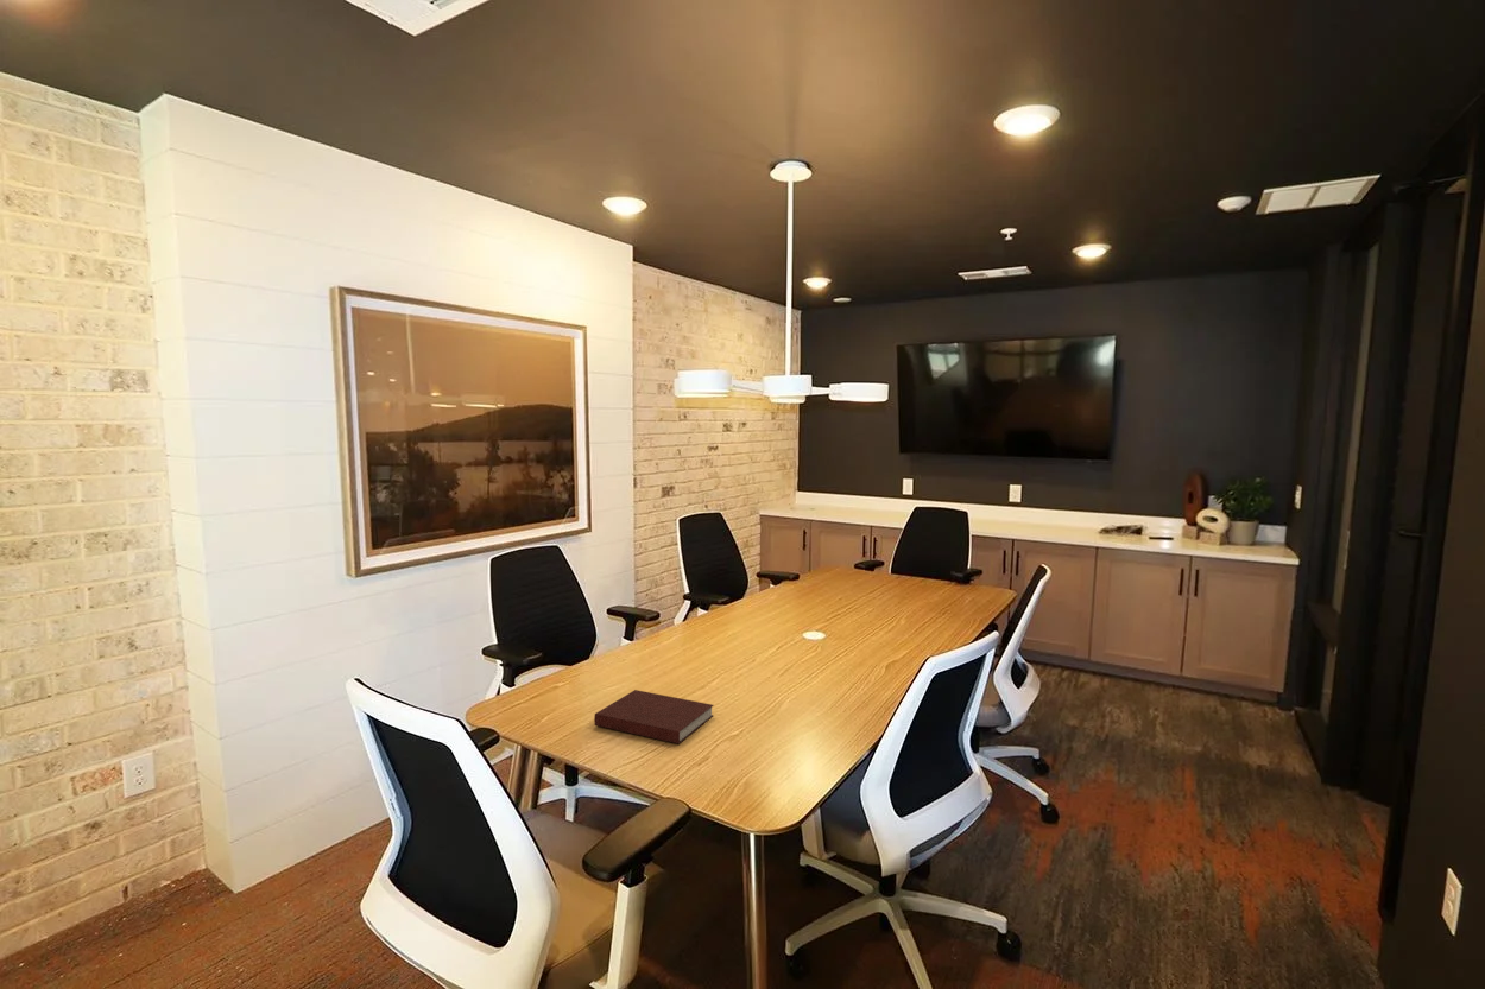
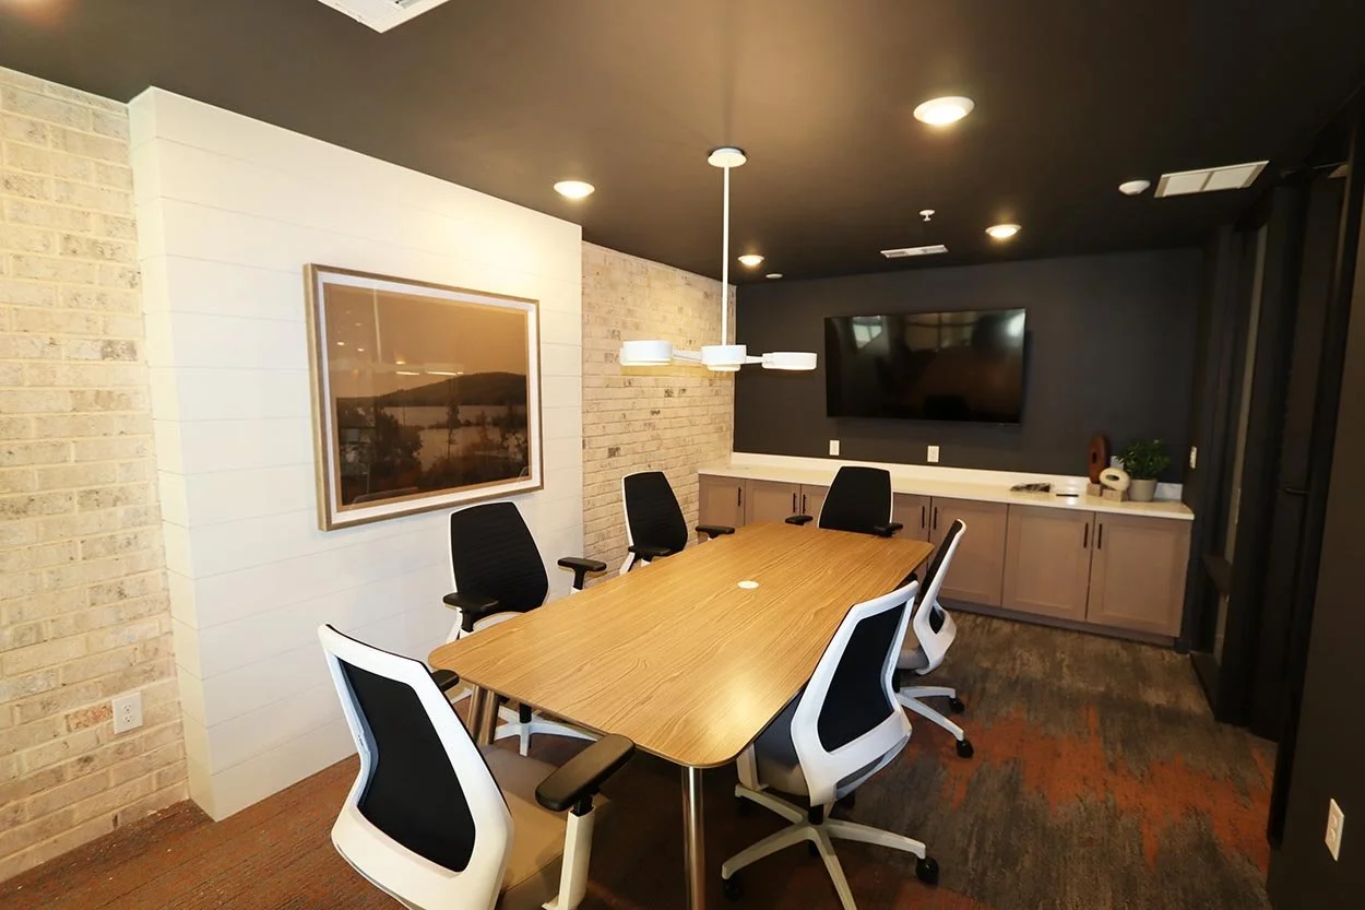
- notebook (655, 715)
